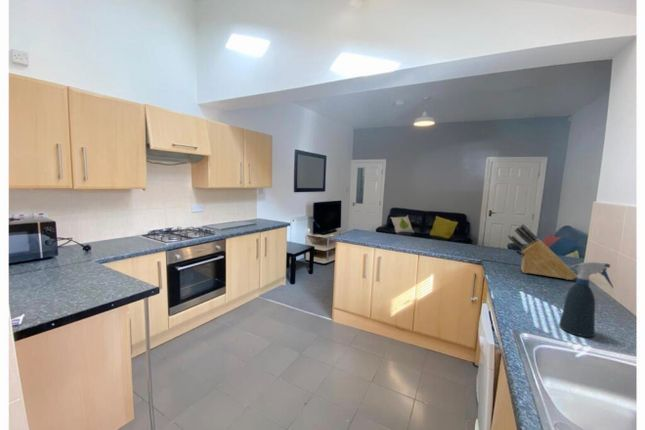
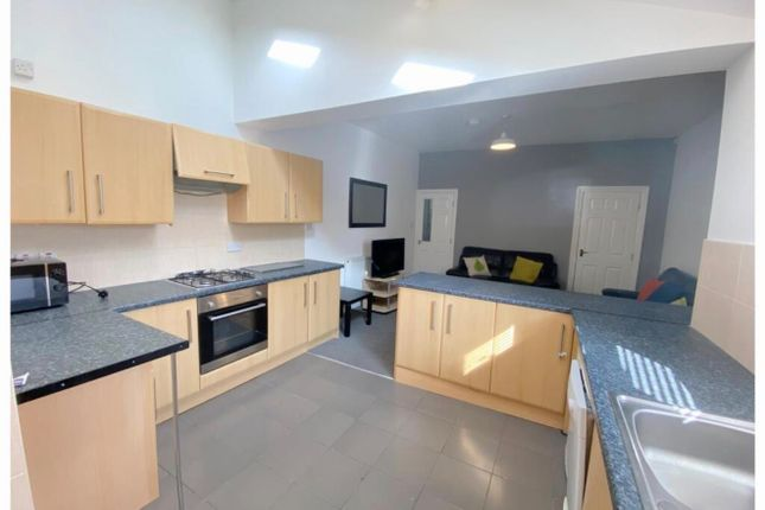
- spray bottle (583, 295)
- knife block (540, 249)
